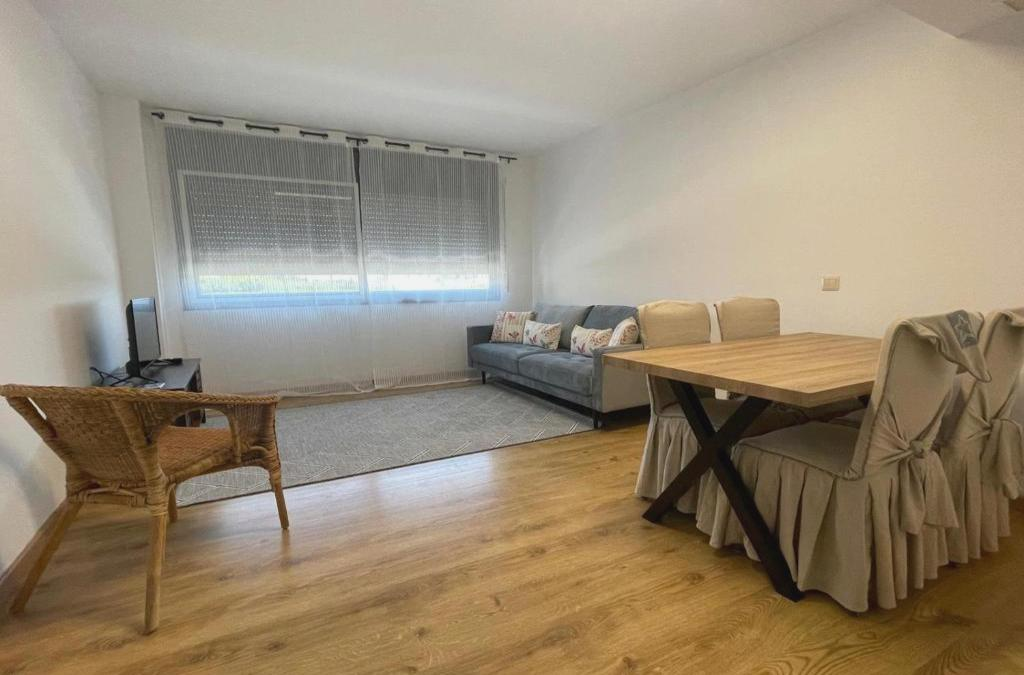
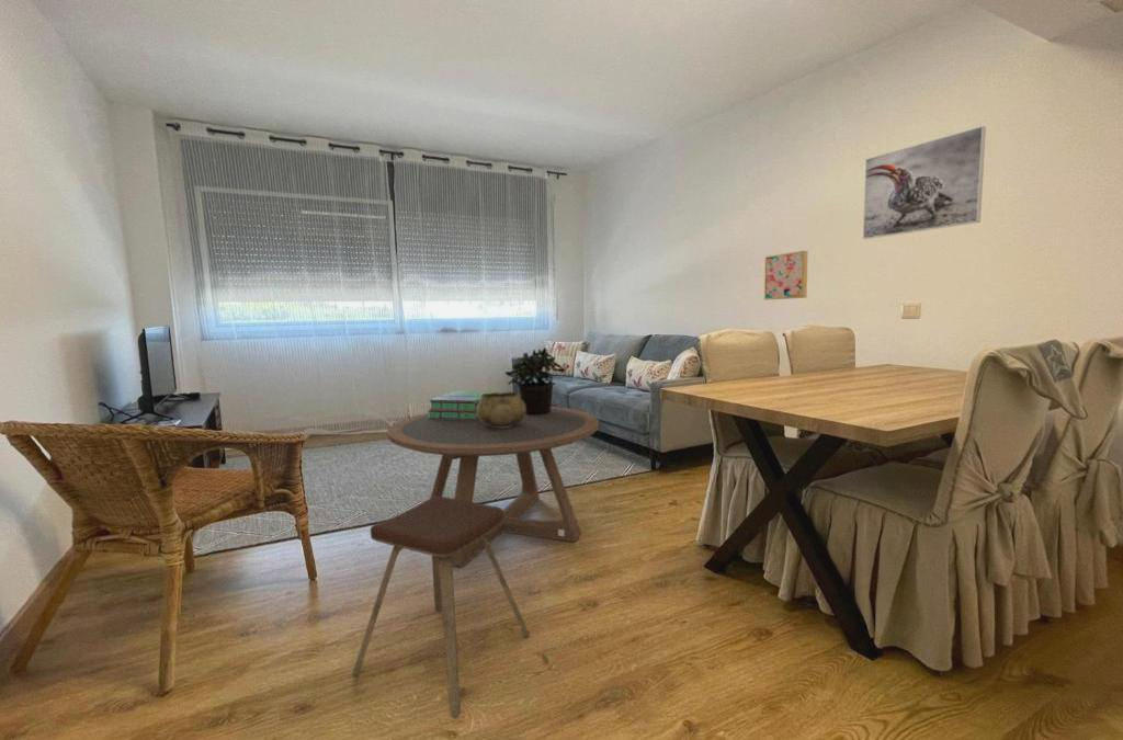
+ potted plant (537, 379)
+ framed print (918, 187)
+ music stool (442, 587)
+ coffee table (494, 455)
+ stack of books (466, 403)
+ decorative bowl (501, 409)
+ wall art (784, 276)
